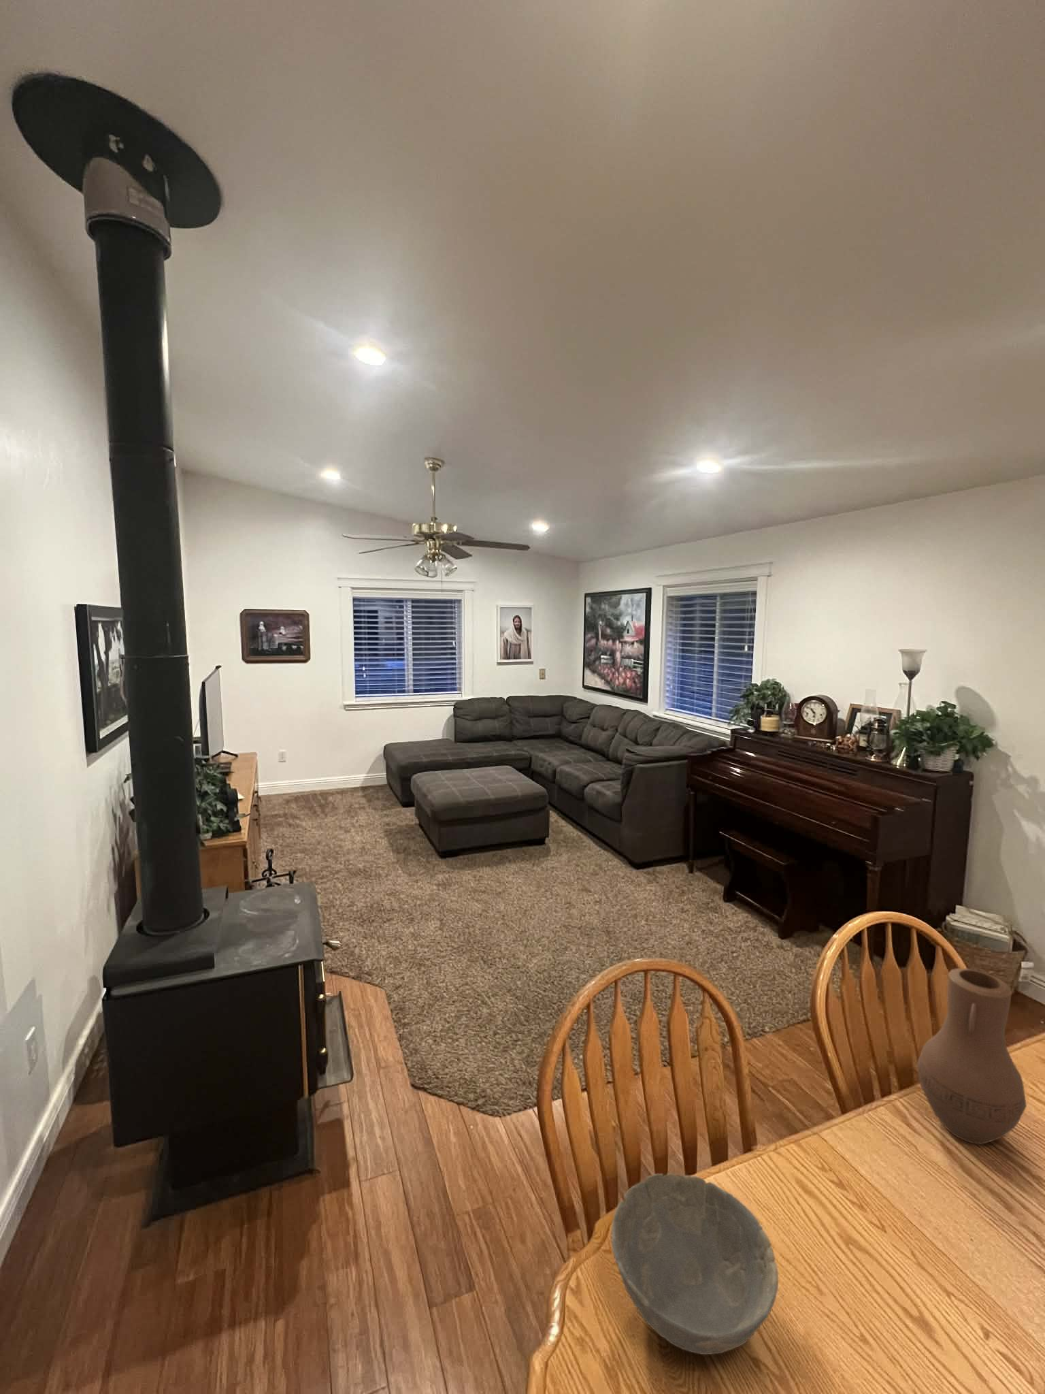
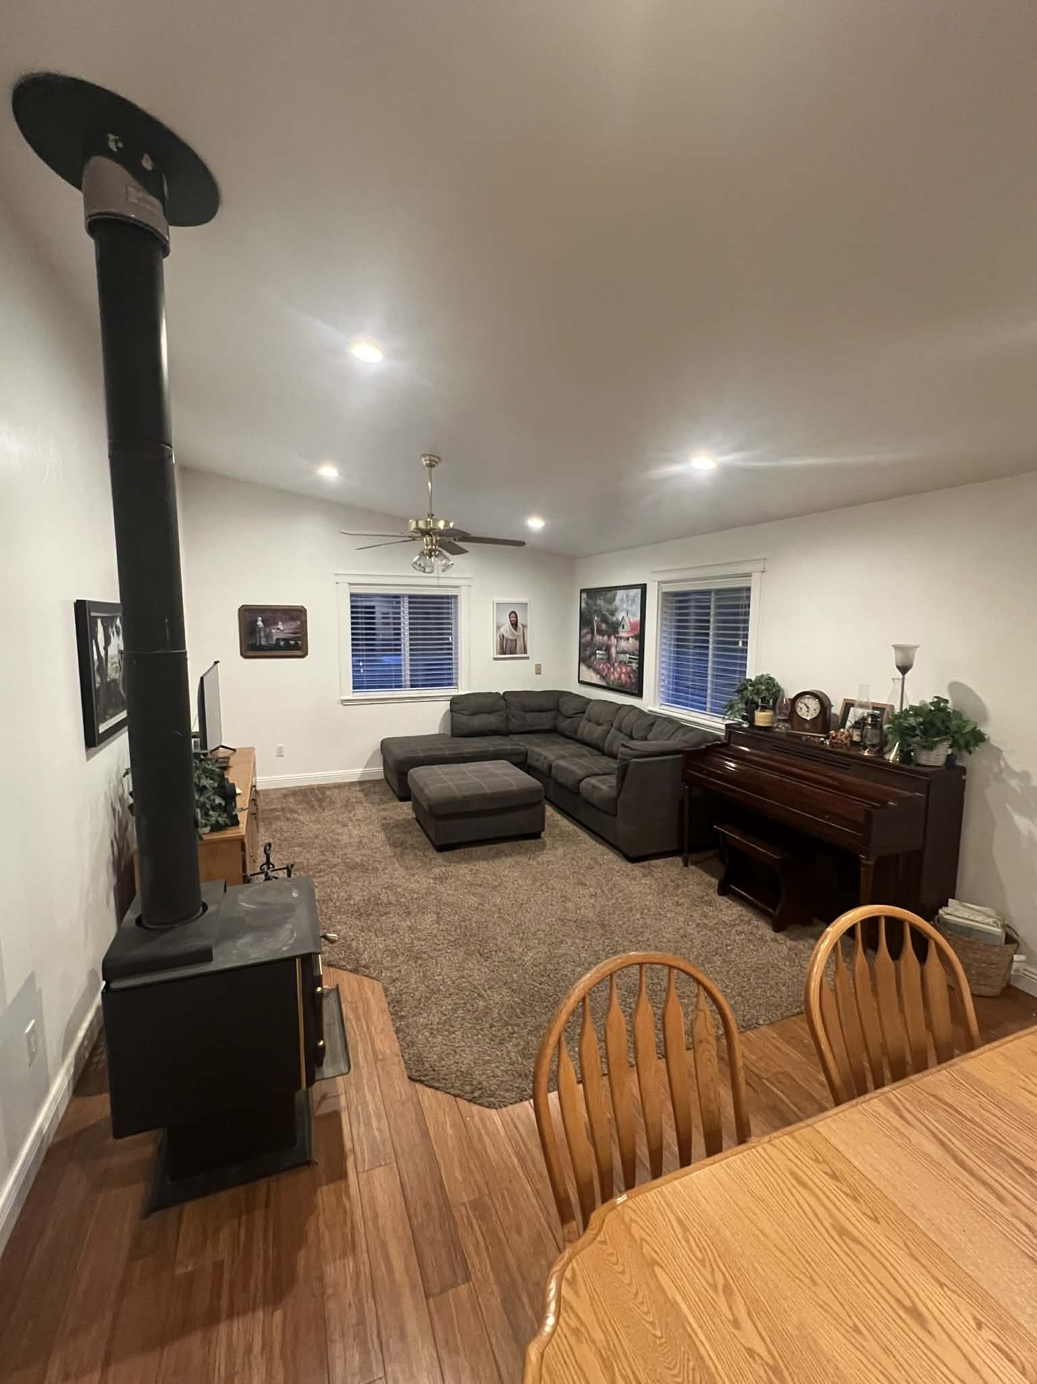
- bowl (689, 1274)
- vase (971, 1055)
